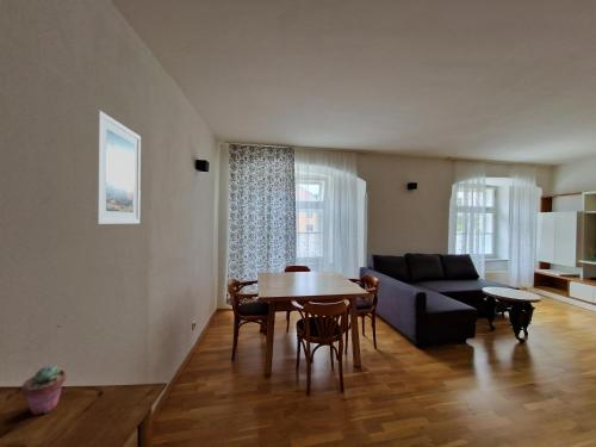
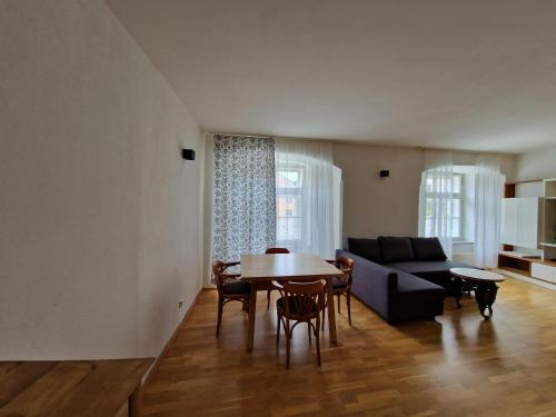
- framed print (119, 174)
- potted succulent (44, 386)
